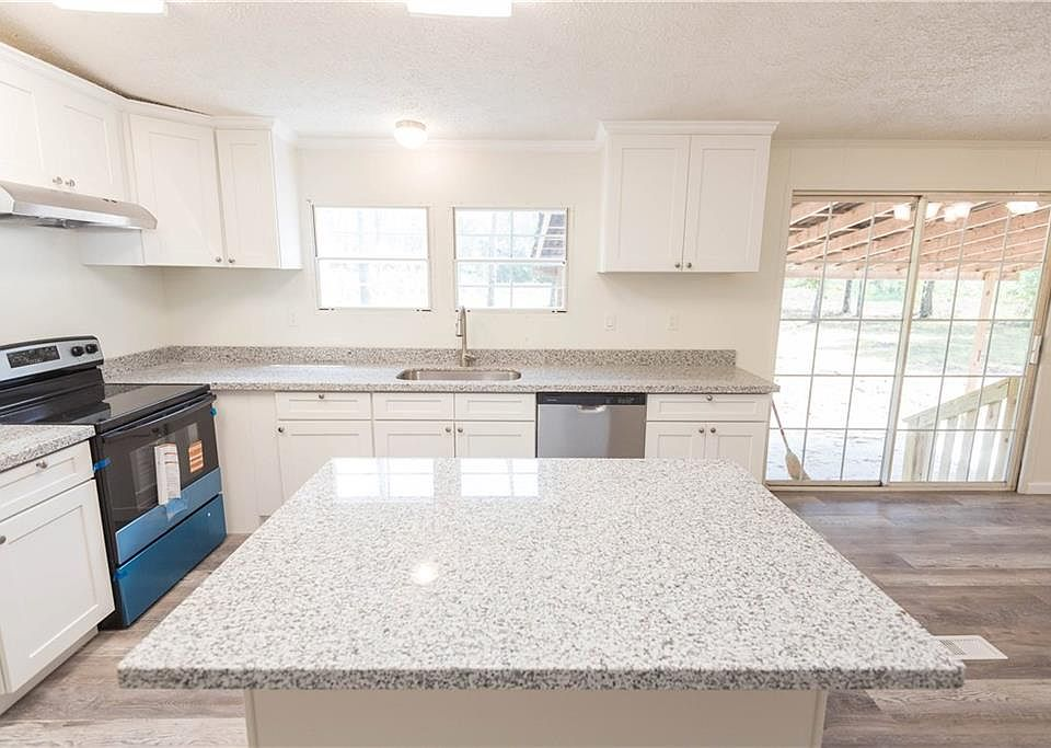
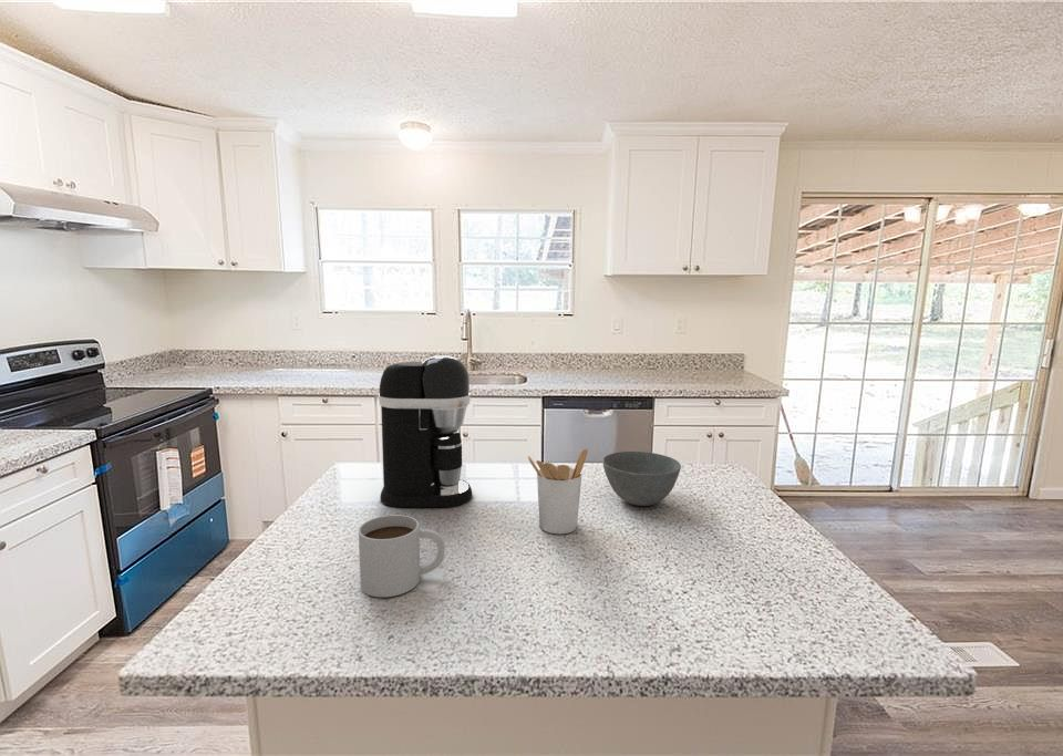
+ utensil holder (557, 490)
+ bowl (640, 480)
+ coffee maker (425, 427)
+ mug (402, 552)
